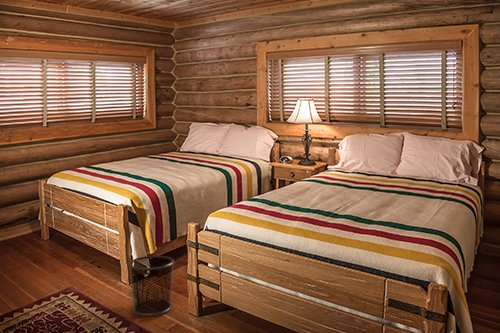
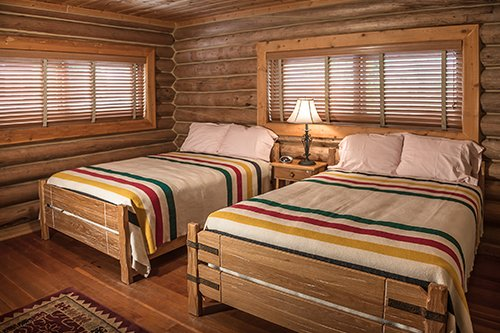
- waste bin (152, 284)
